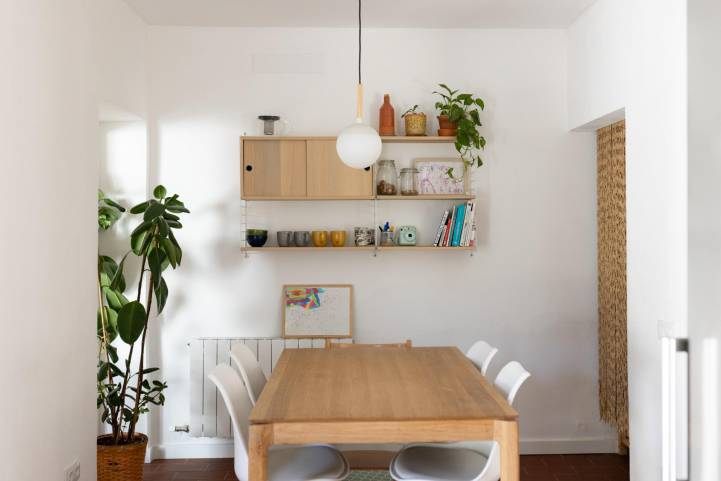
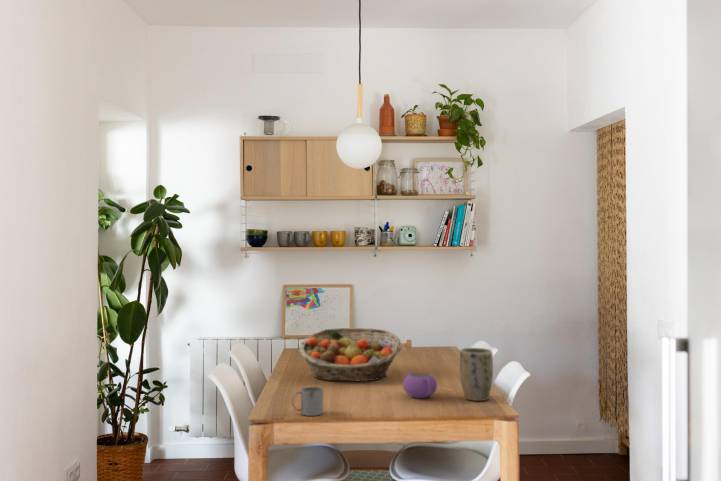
+ fruit basket (350, 353)
+ plant pot (476, 374)
+ teapot (419, 385)
+ mug (307, 401)
